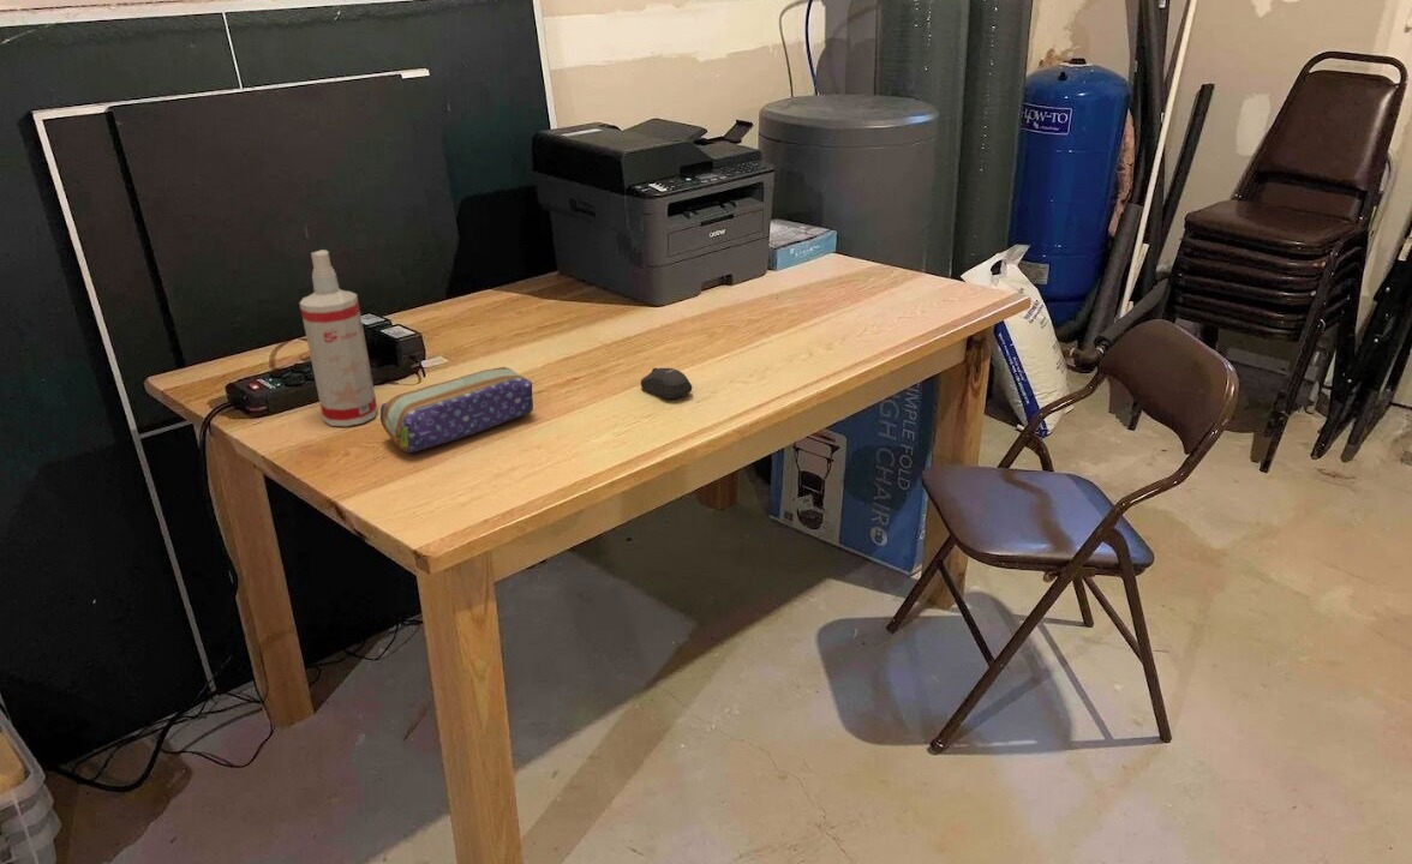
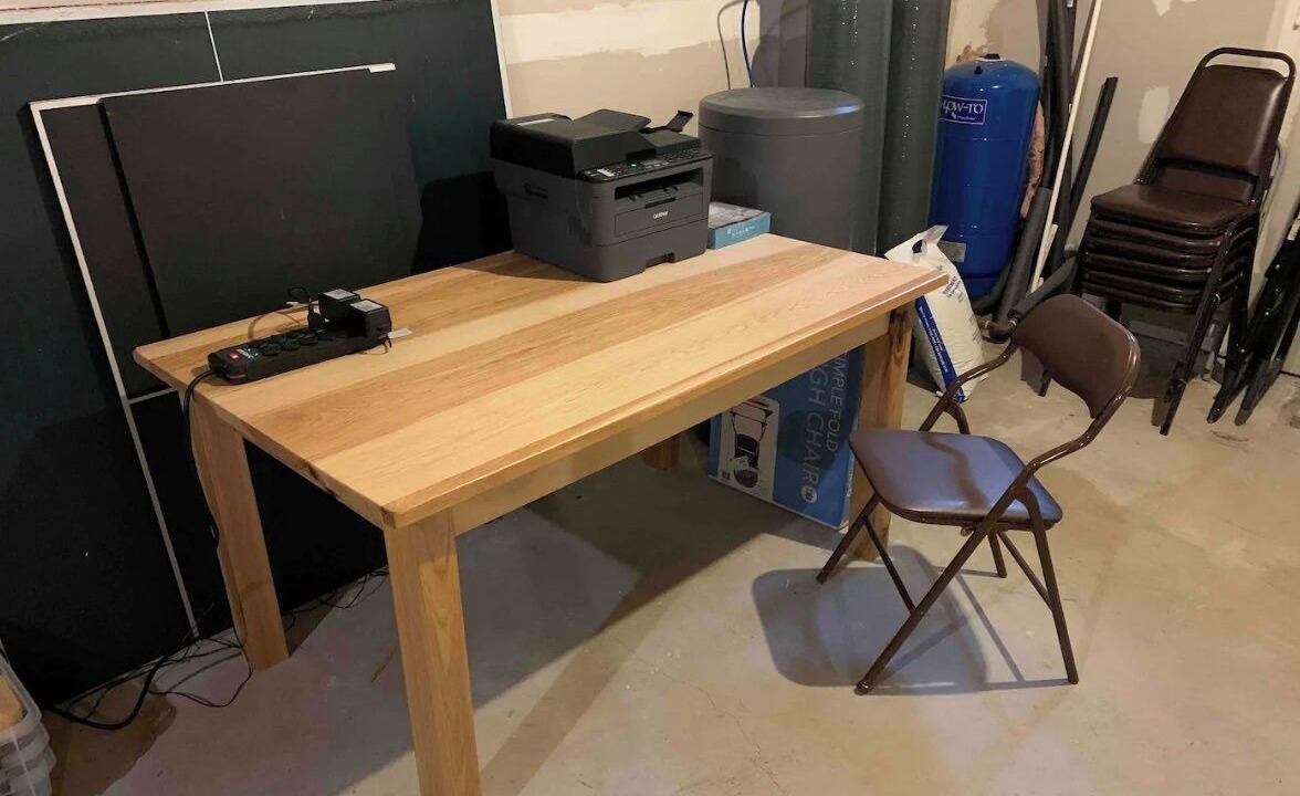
- spray bottle (335, 336)
- pencil case (457, 407)
- computer mouse (665, 379)
